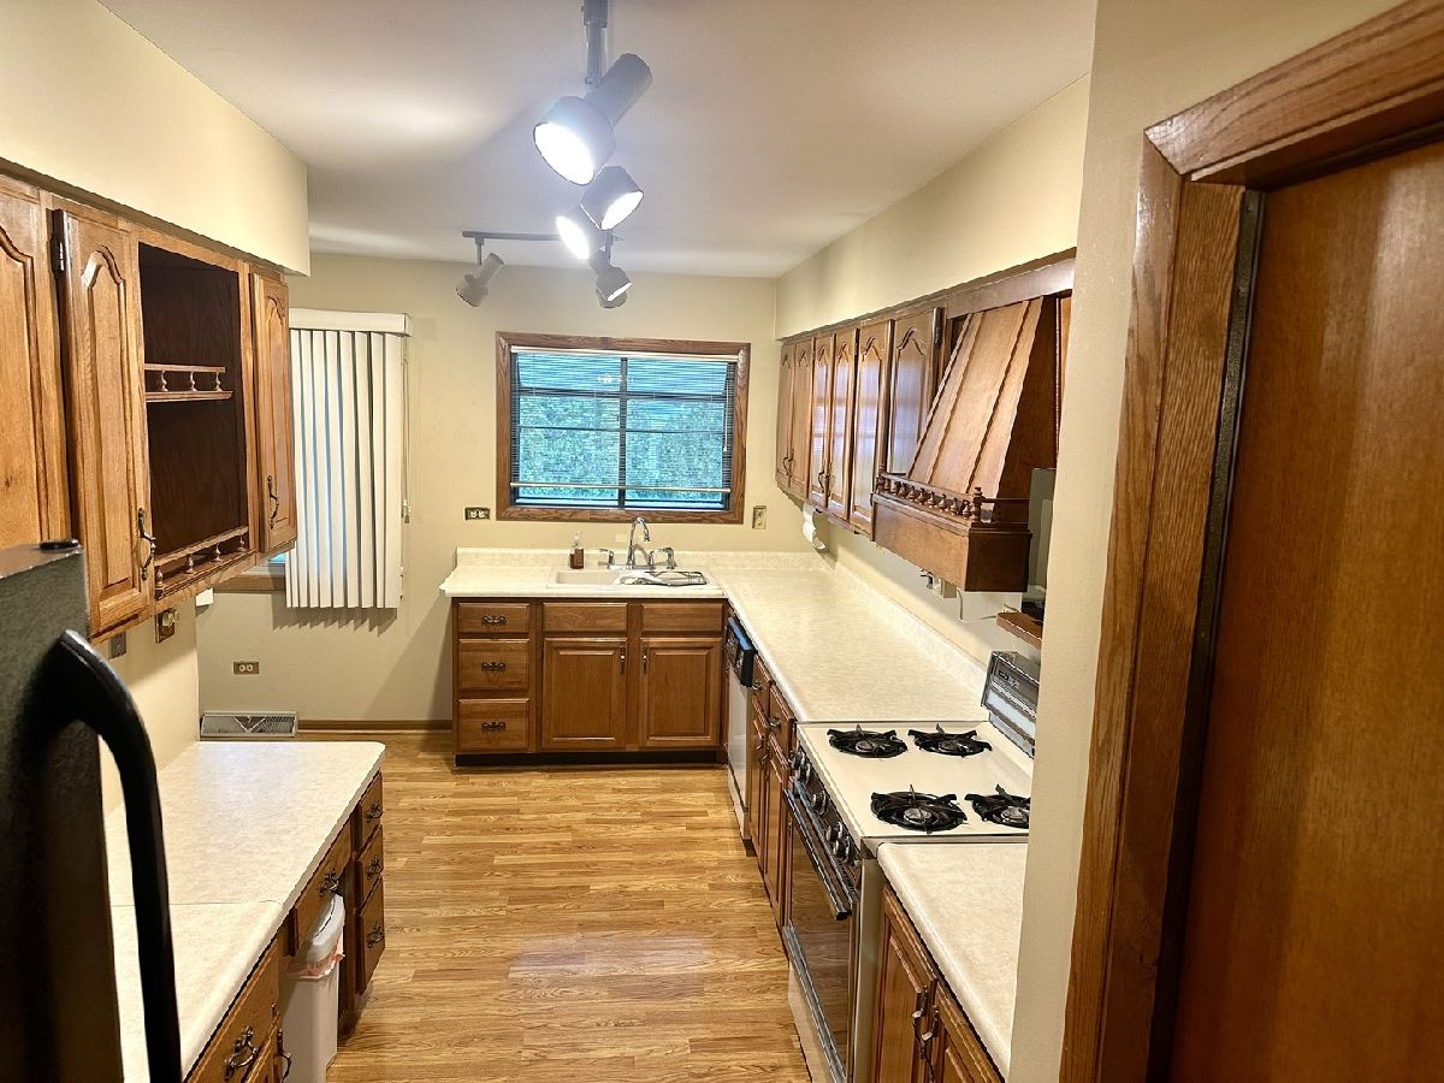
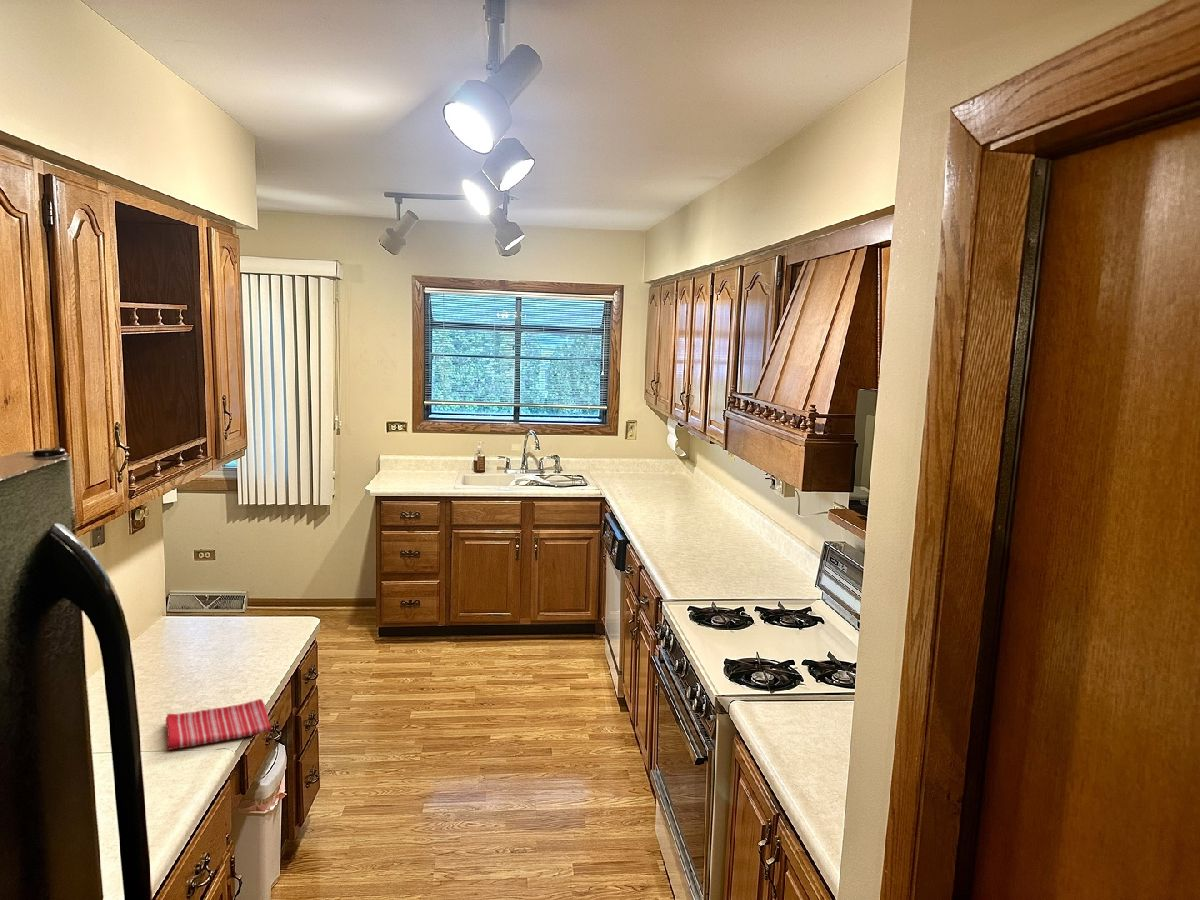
+ dish towel (218, 722)
